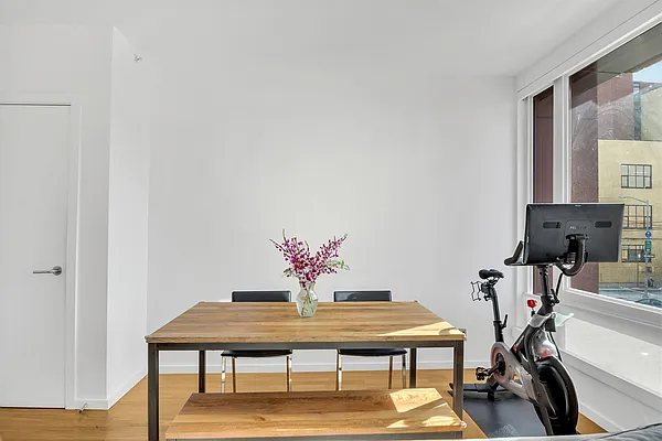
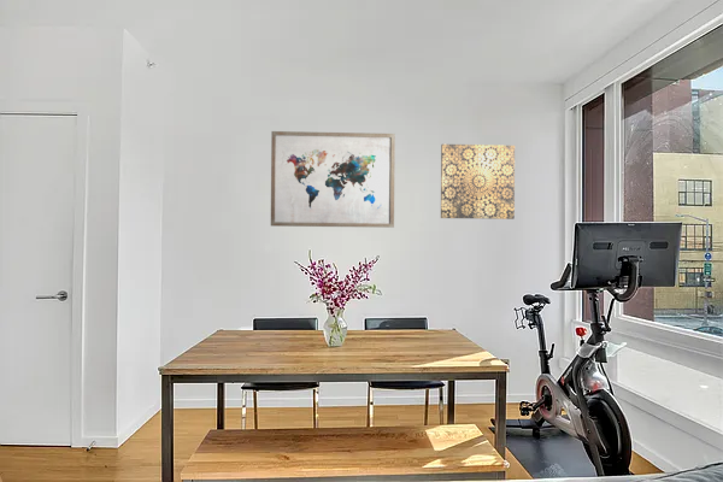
+ wall art (333, 180)
+ wall art (477, 181)
